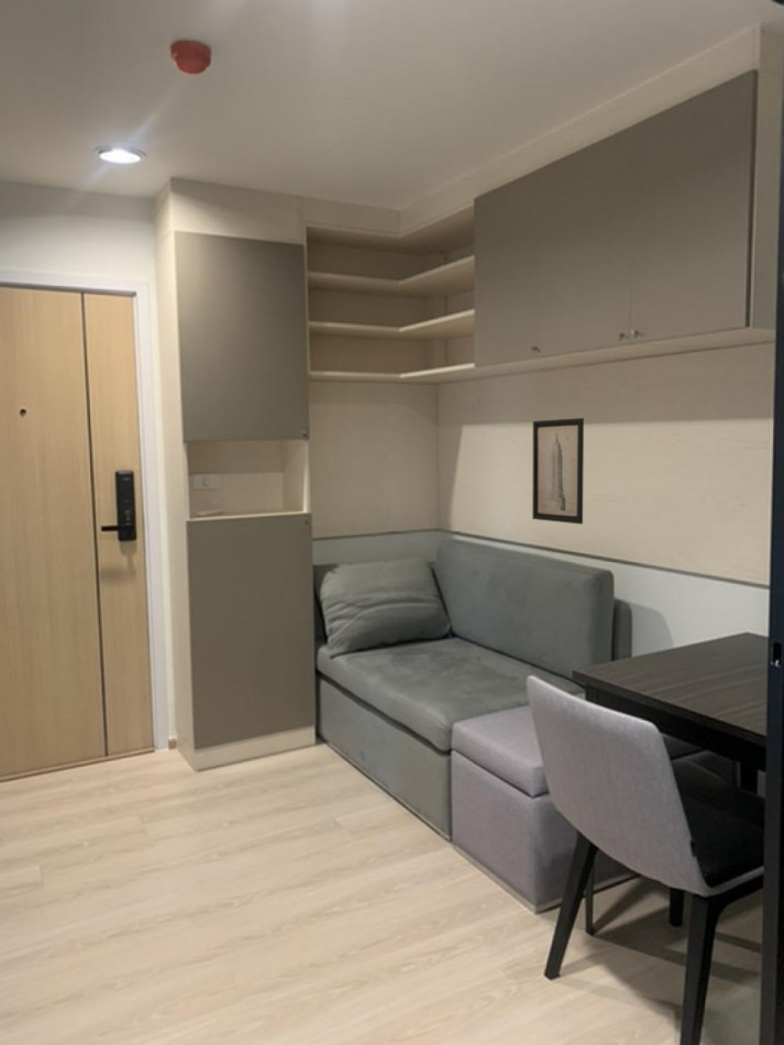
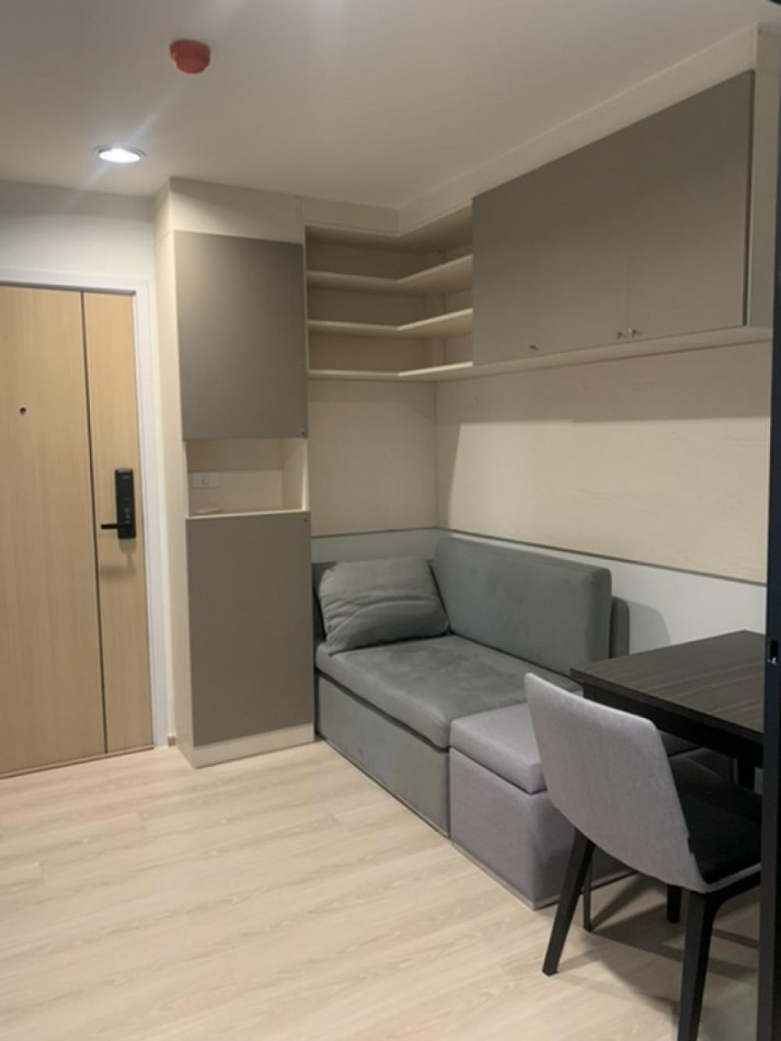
- wall art (556, 471)
